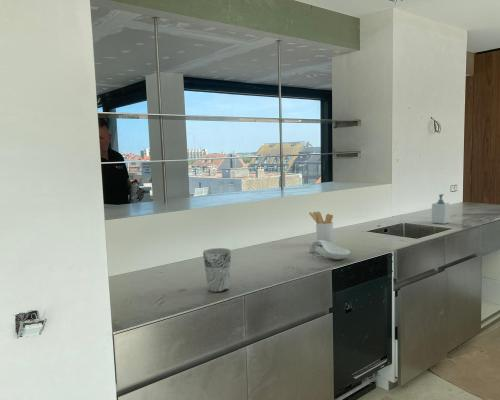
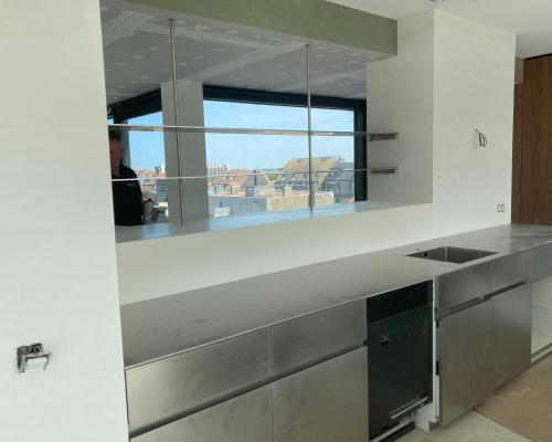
- cup (217, 270)
- utensil holder (321, 227)
- spoon rest (328, 249)
- soap bottle (440, 208)
